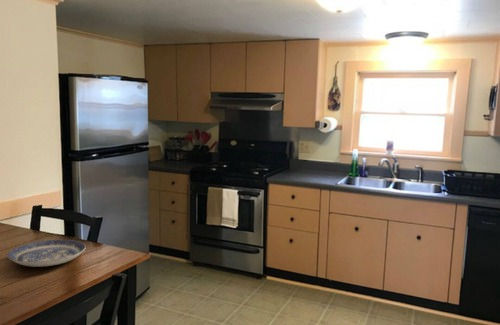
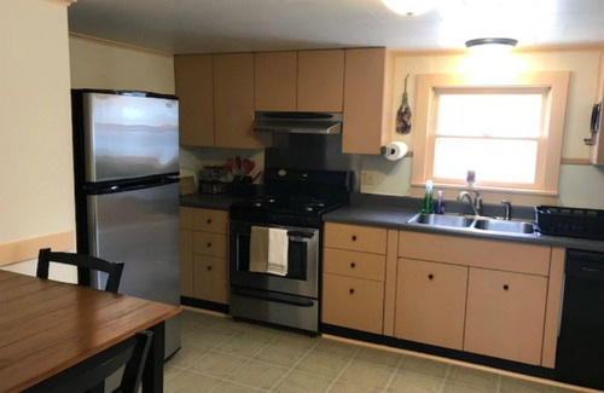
- plate (48, 254)
